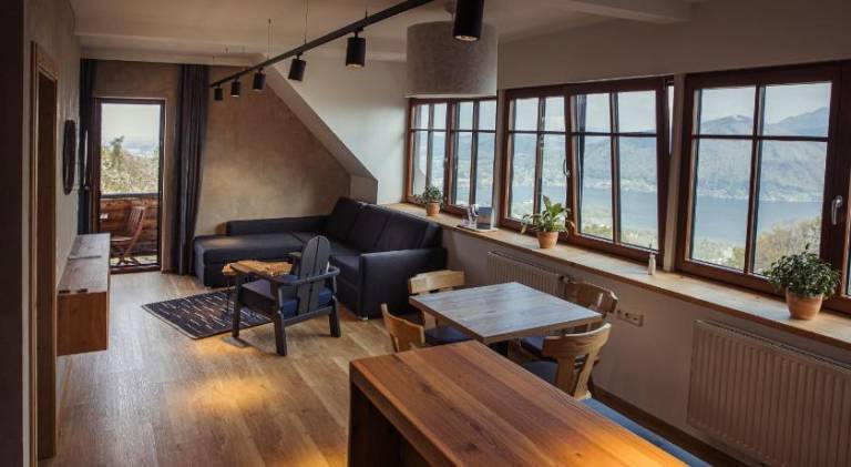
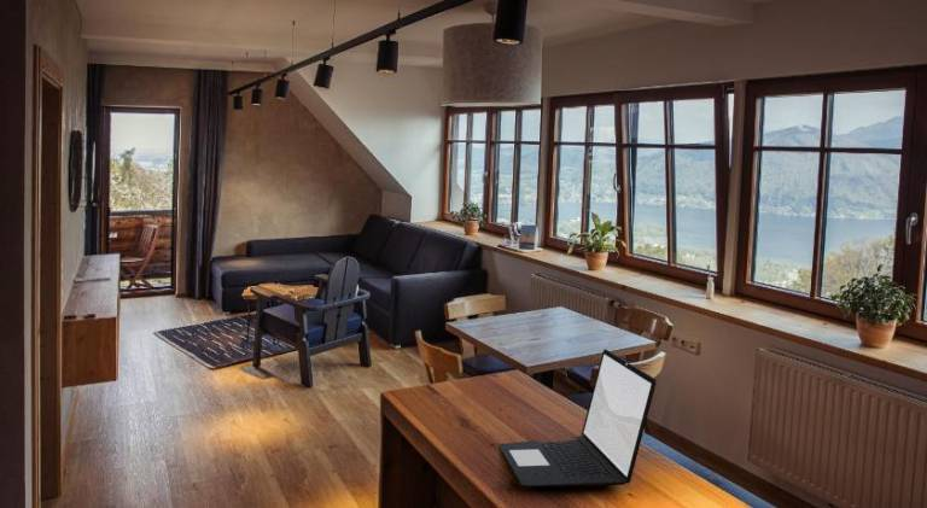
+ laptop (585, 416)
